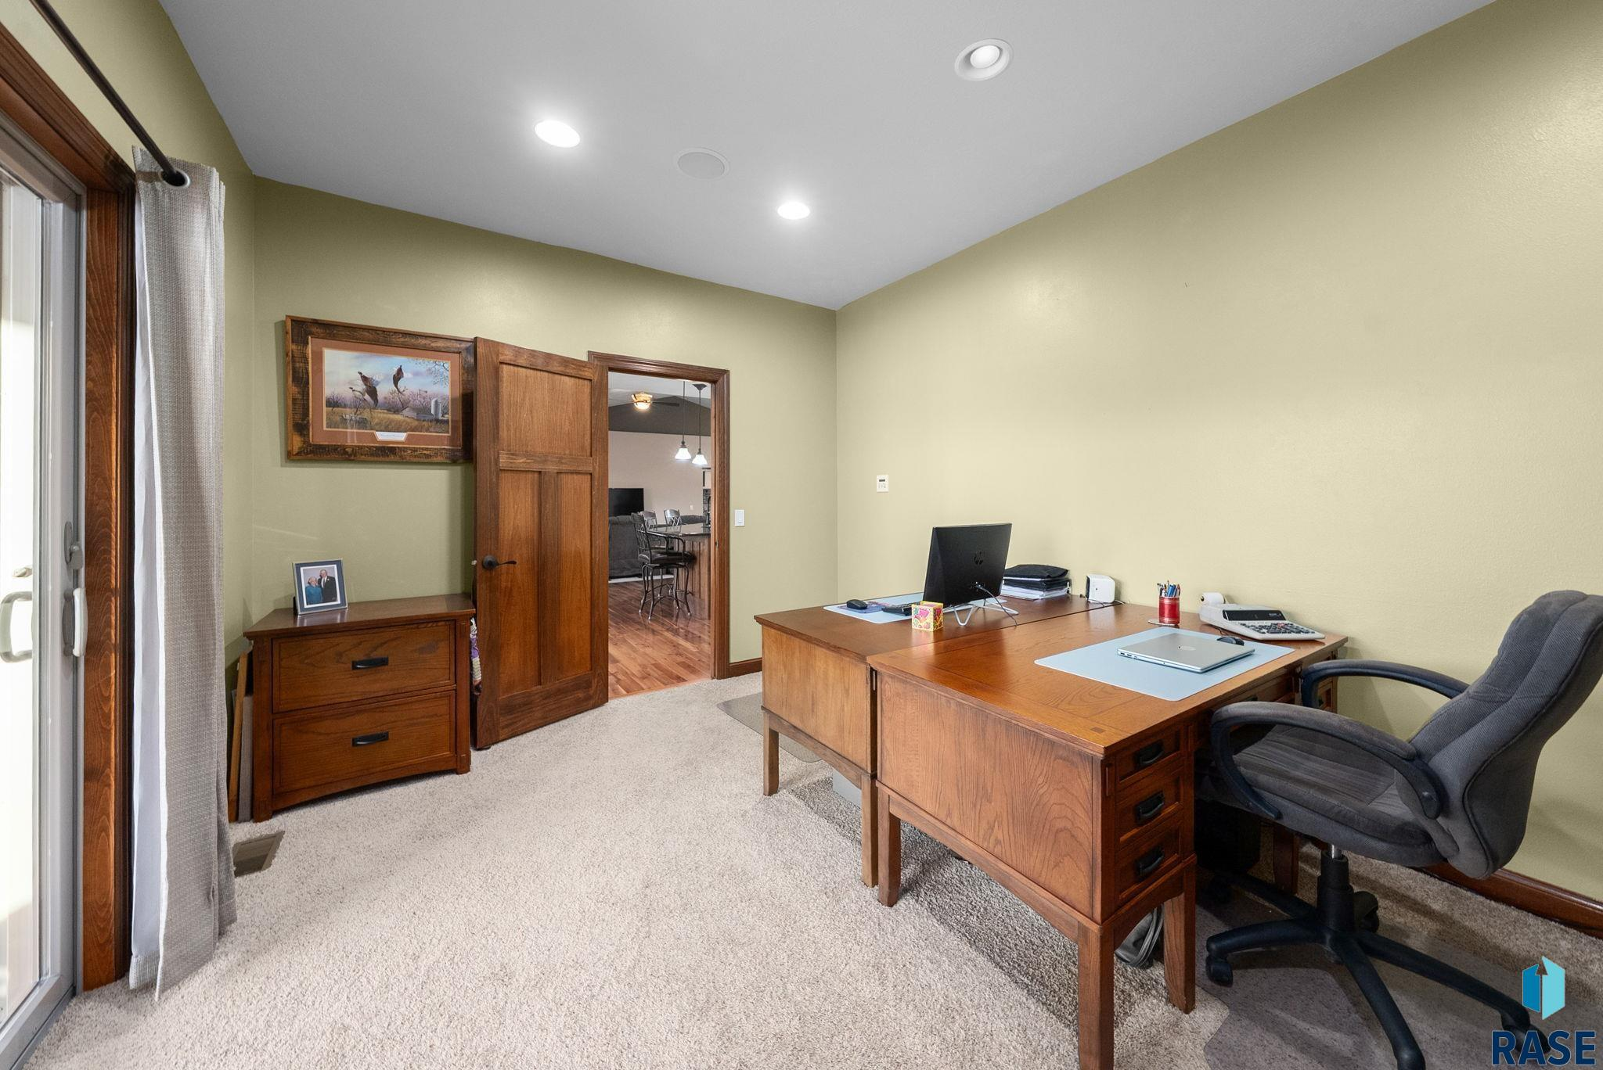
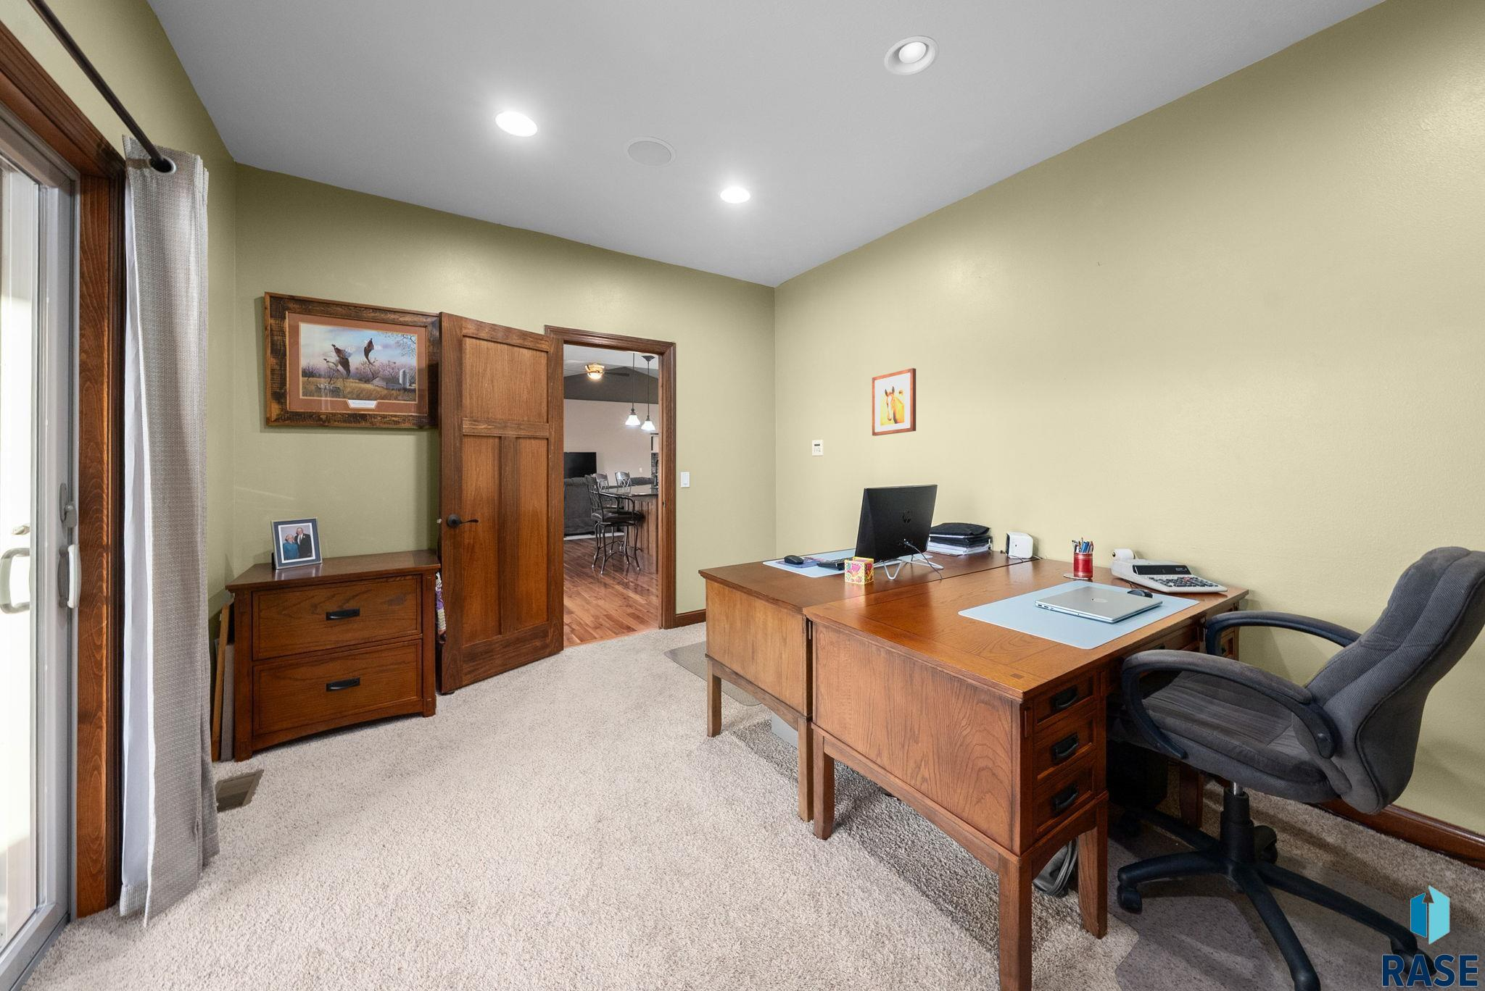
+ wall art (893, 403)
